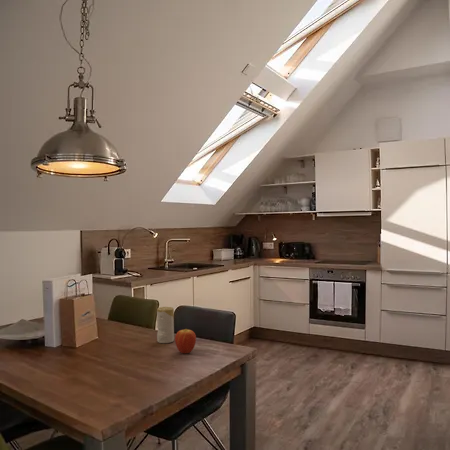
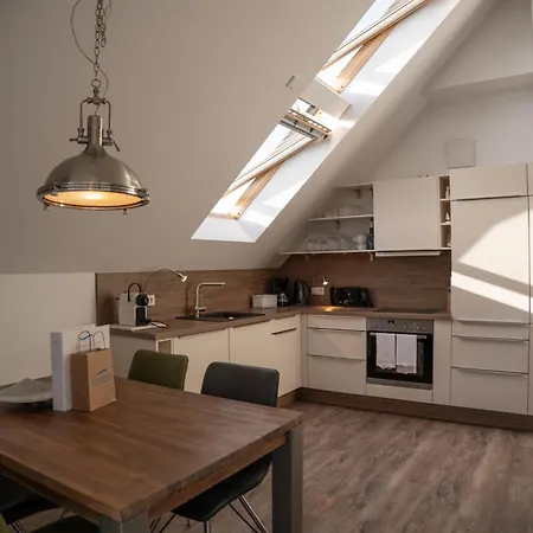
- fruit (185, 339)
- candle (165, 324)
